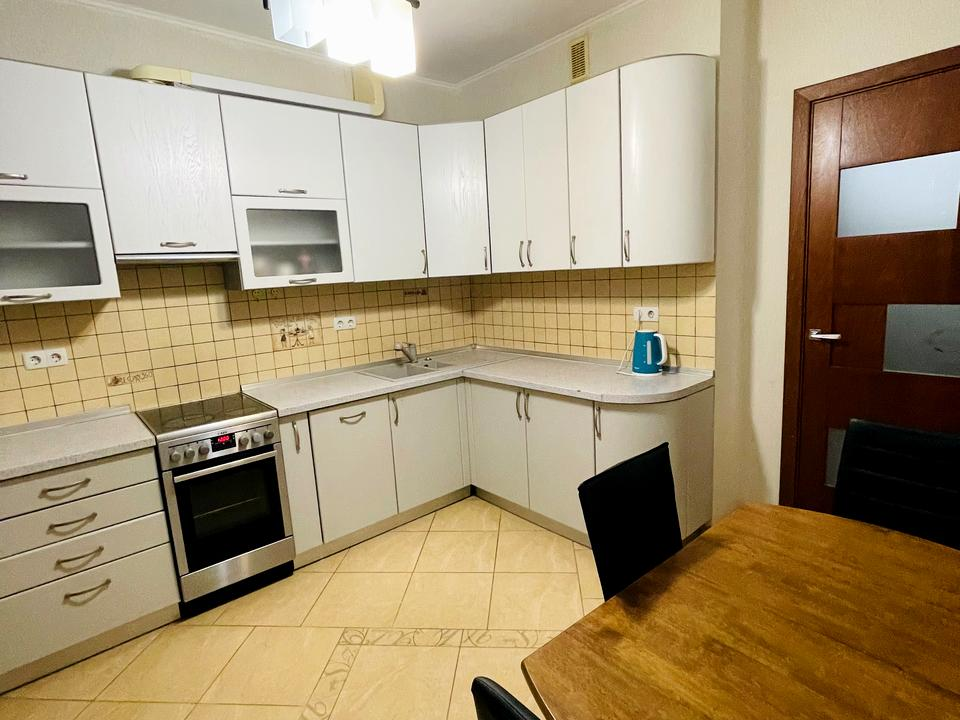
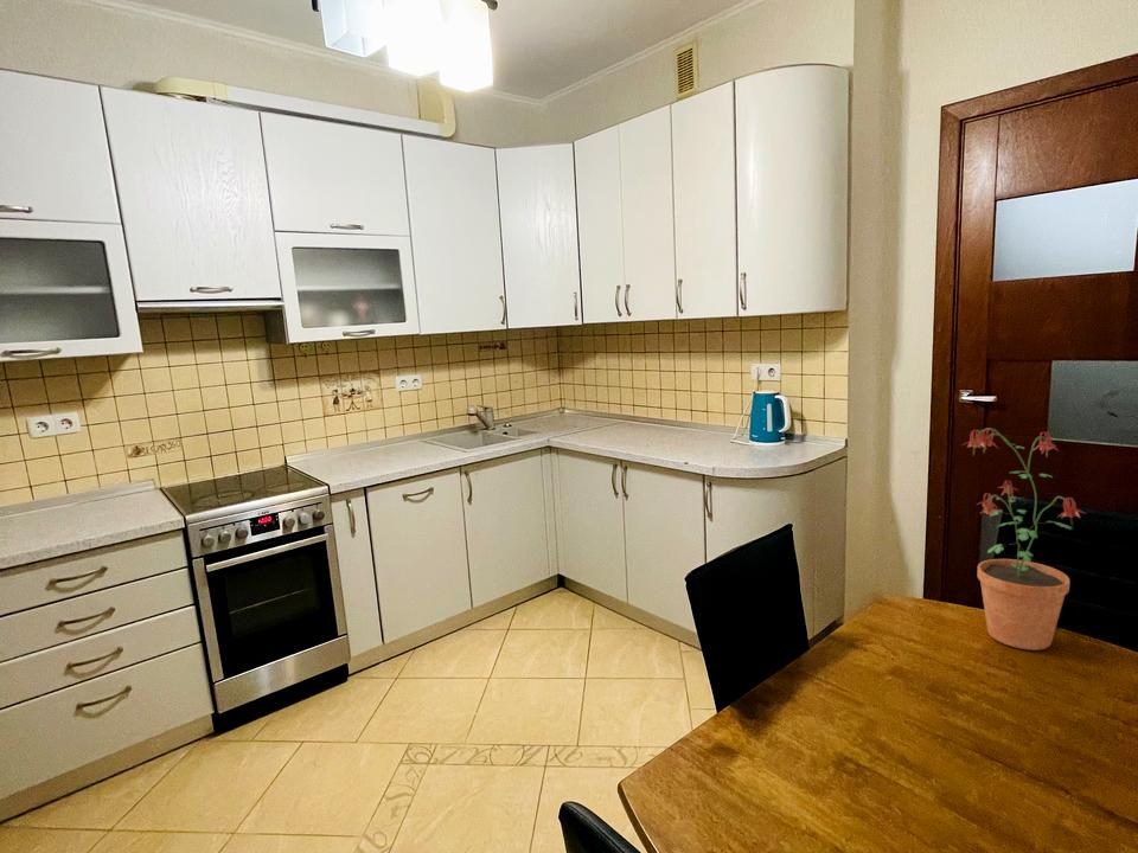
+ potted plant (1024, 538)
